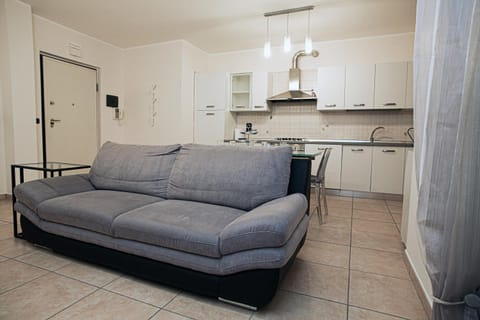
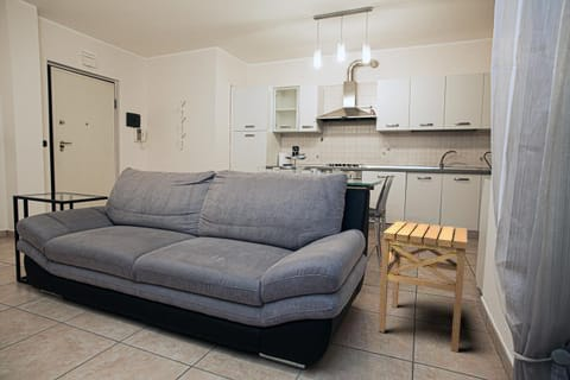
+ side table (424, 279)
